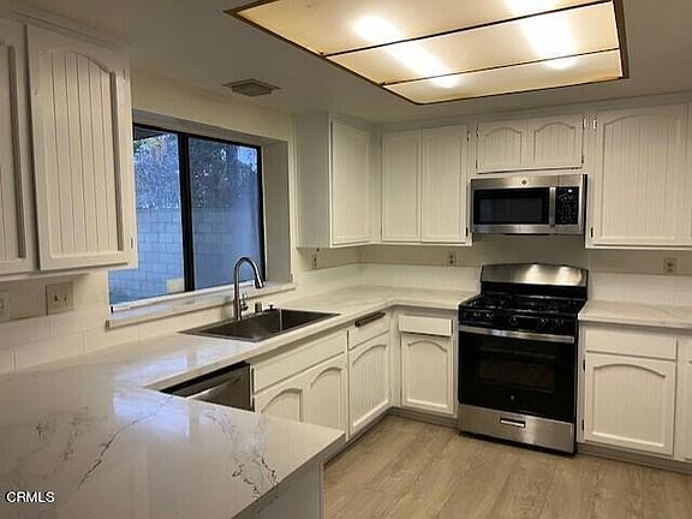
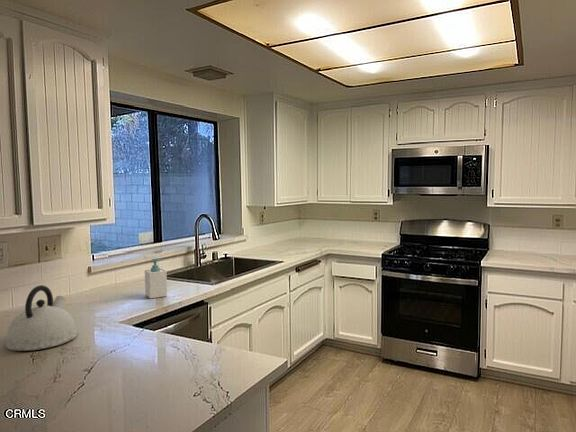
+ kettle (43, 311)
+ soap bottle (155, 276)
